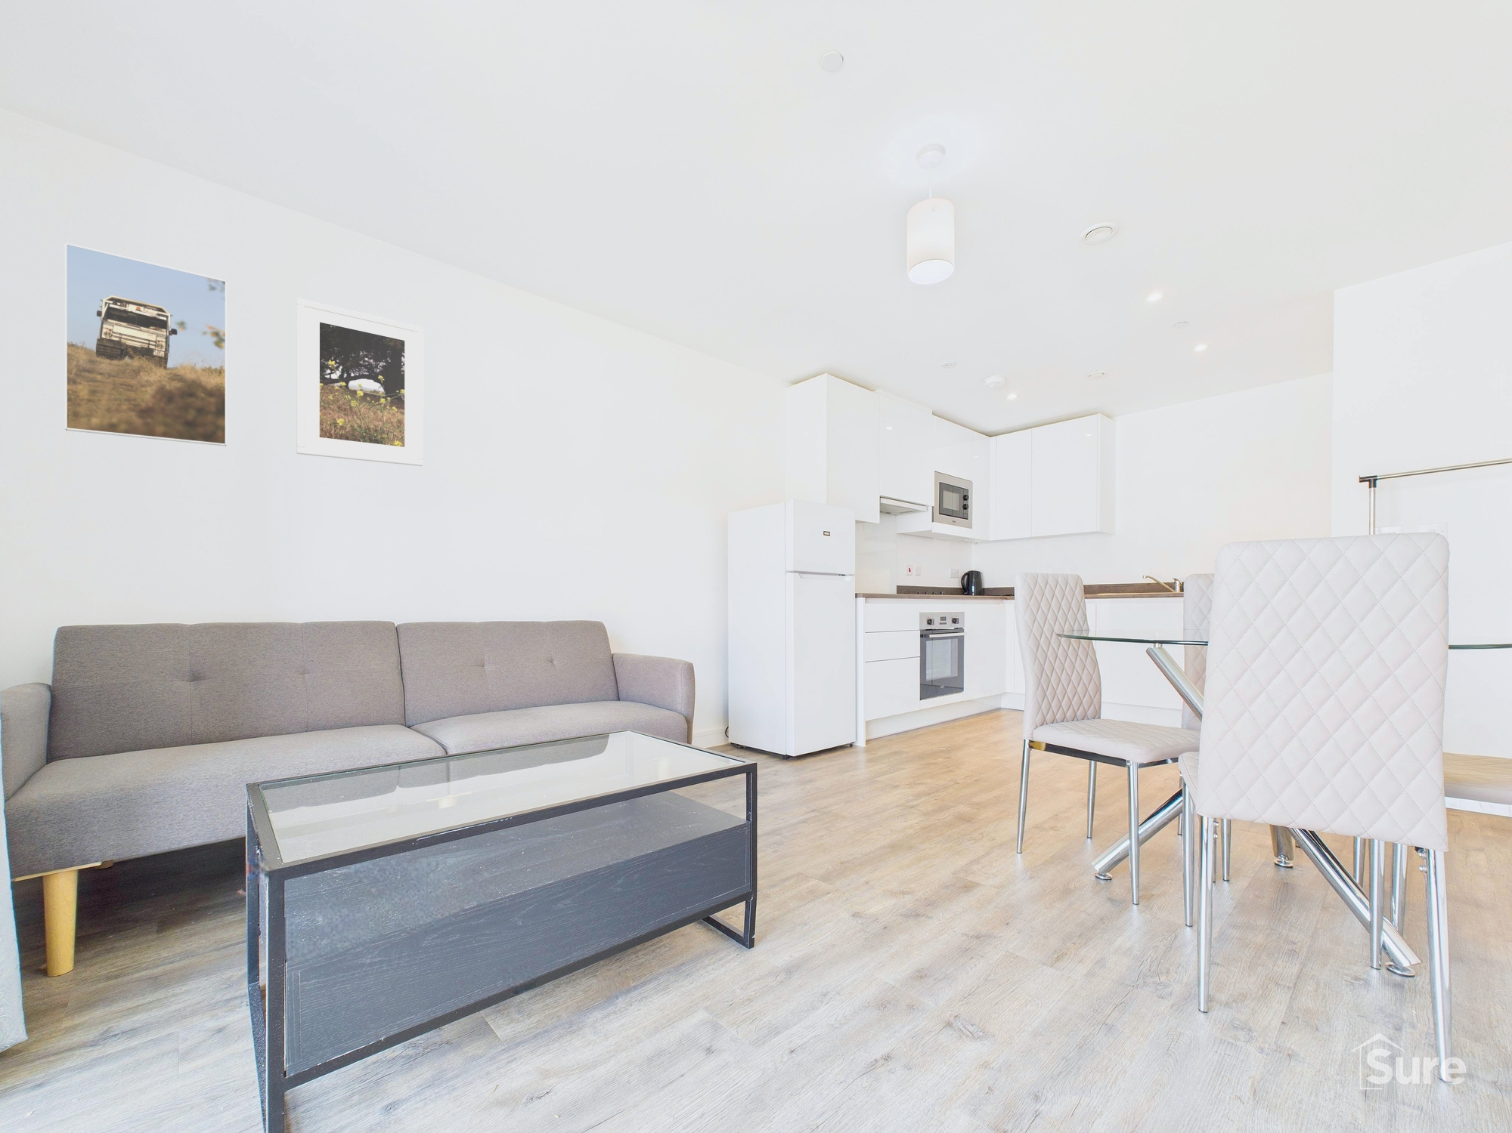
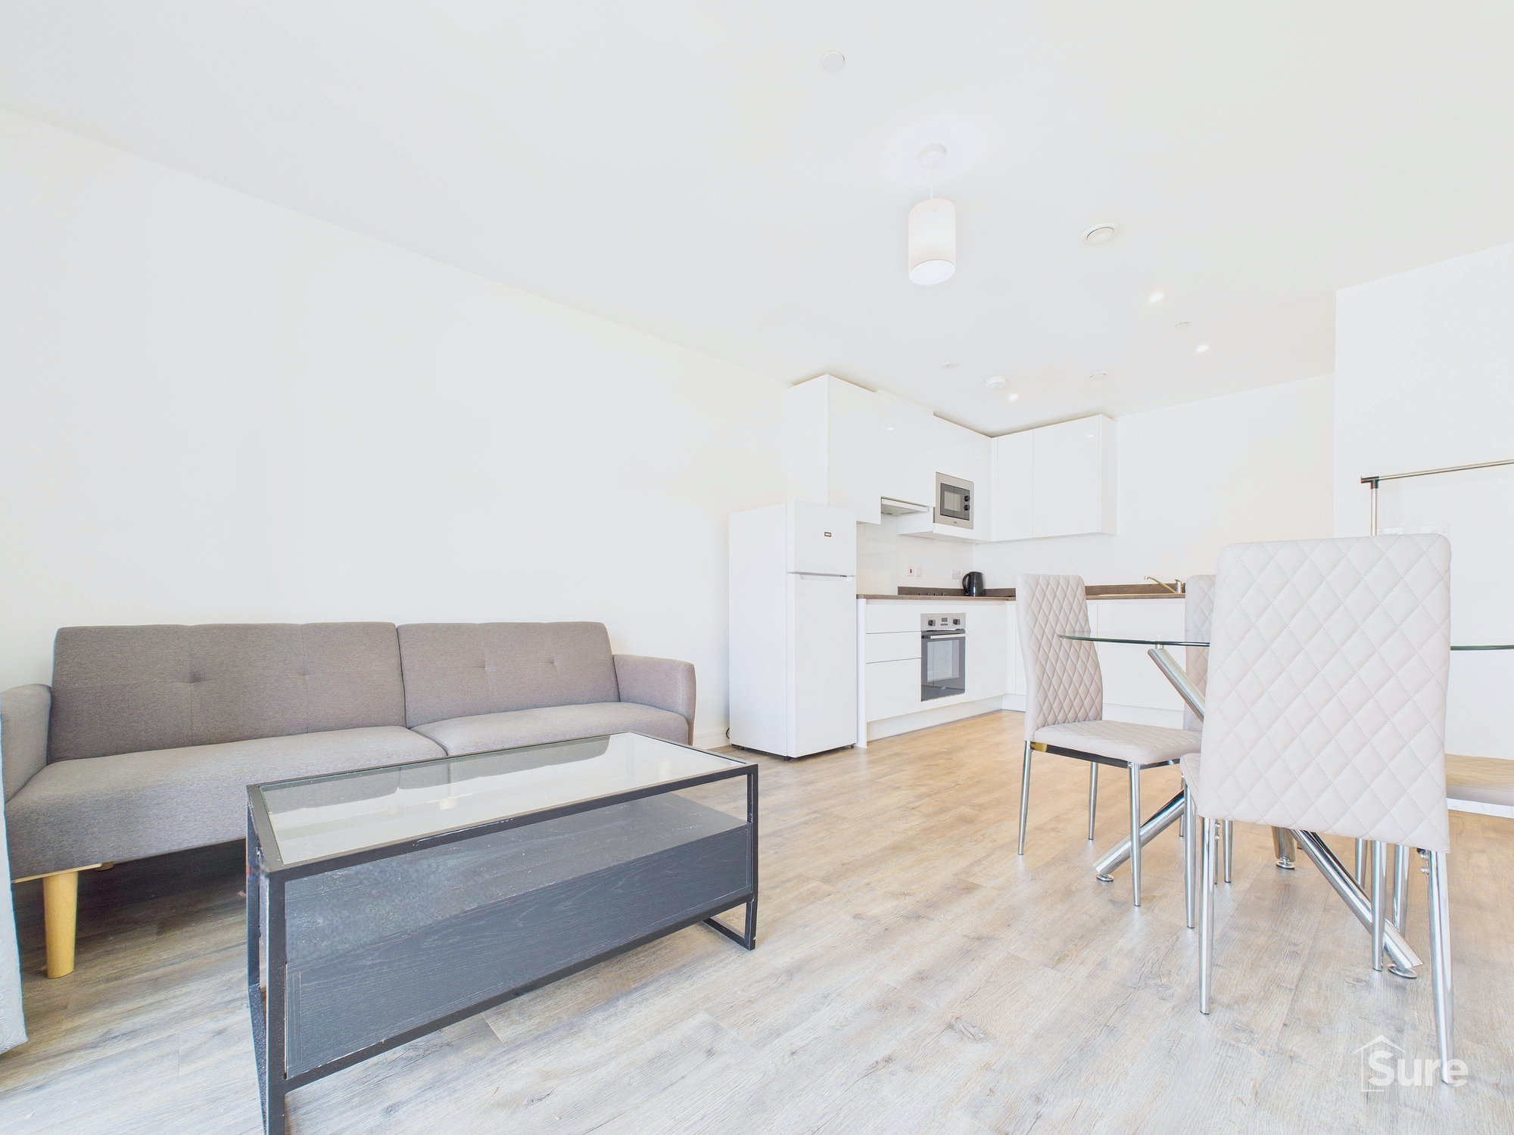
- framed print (363, 387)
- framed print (150, 351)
